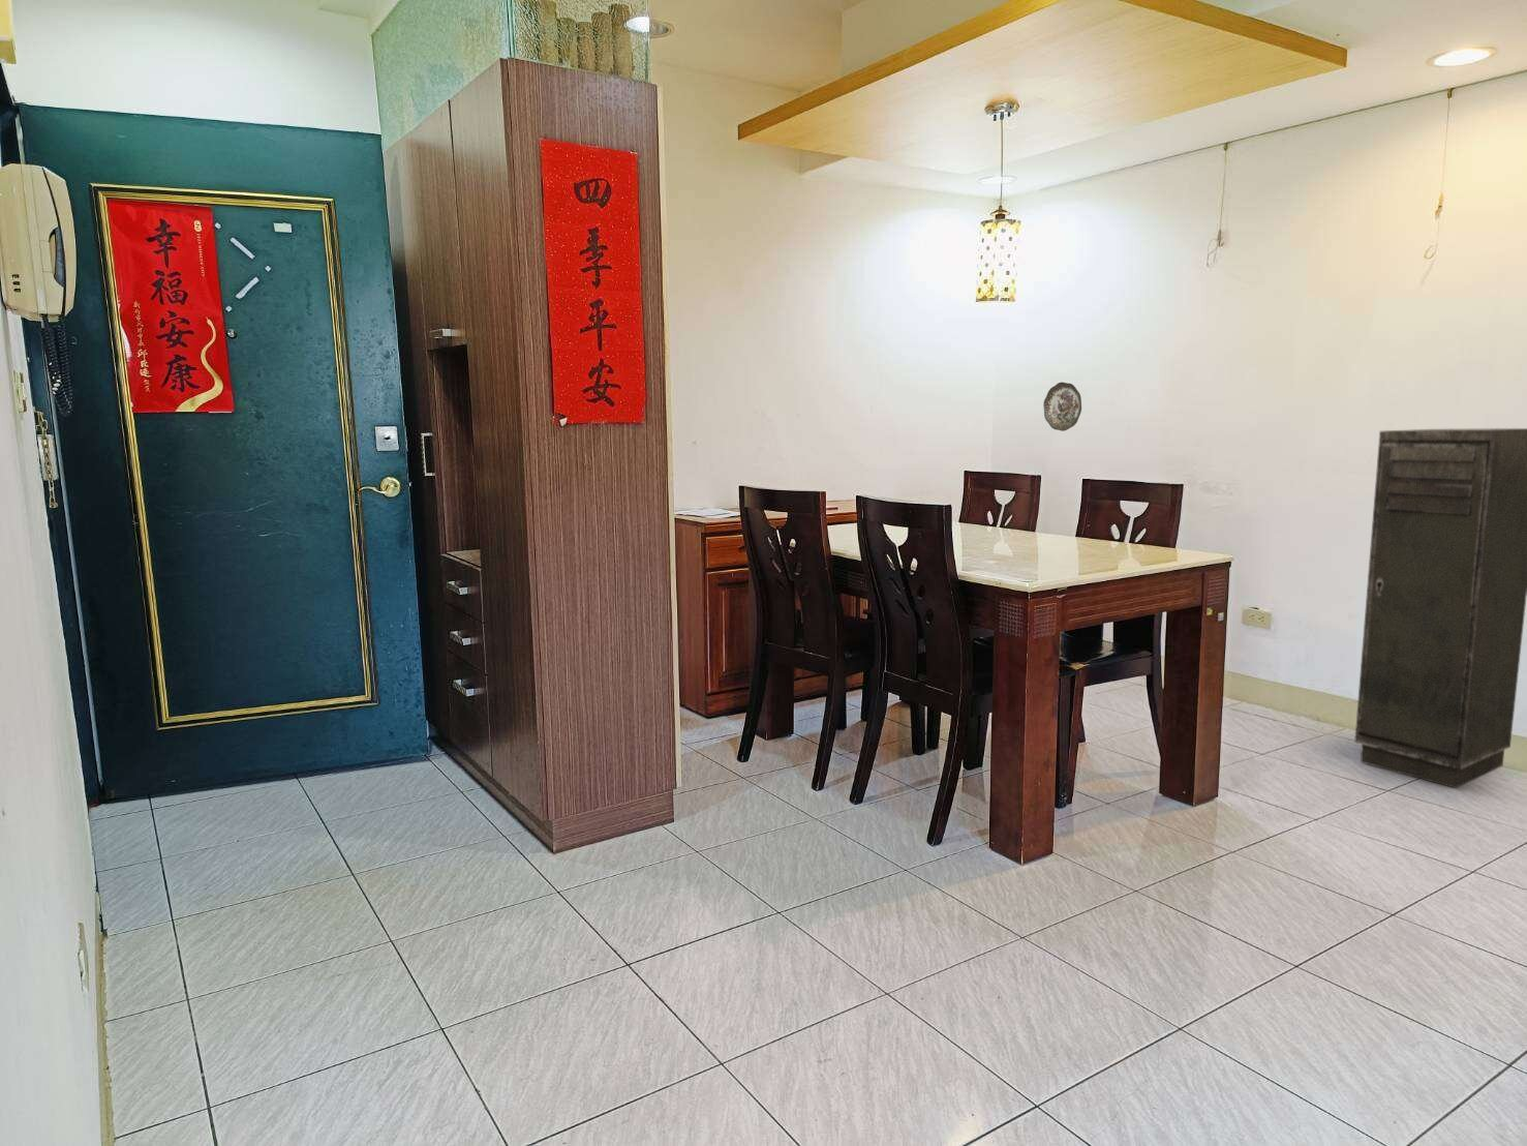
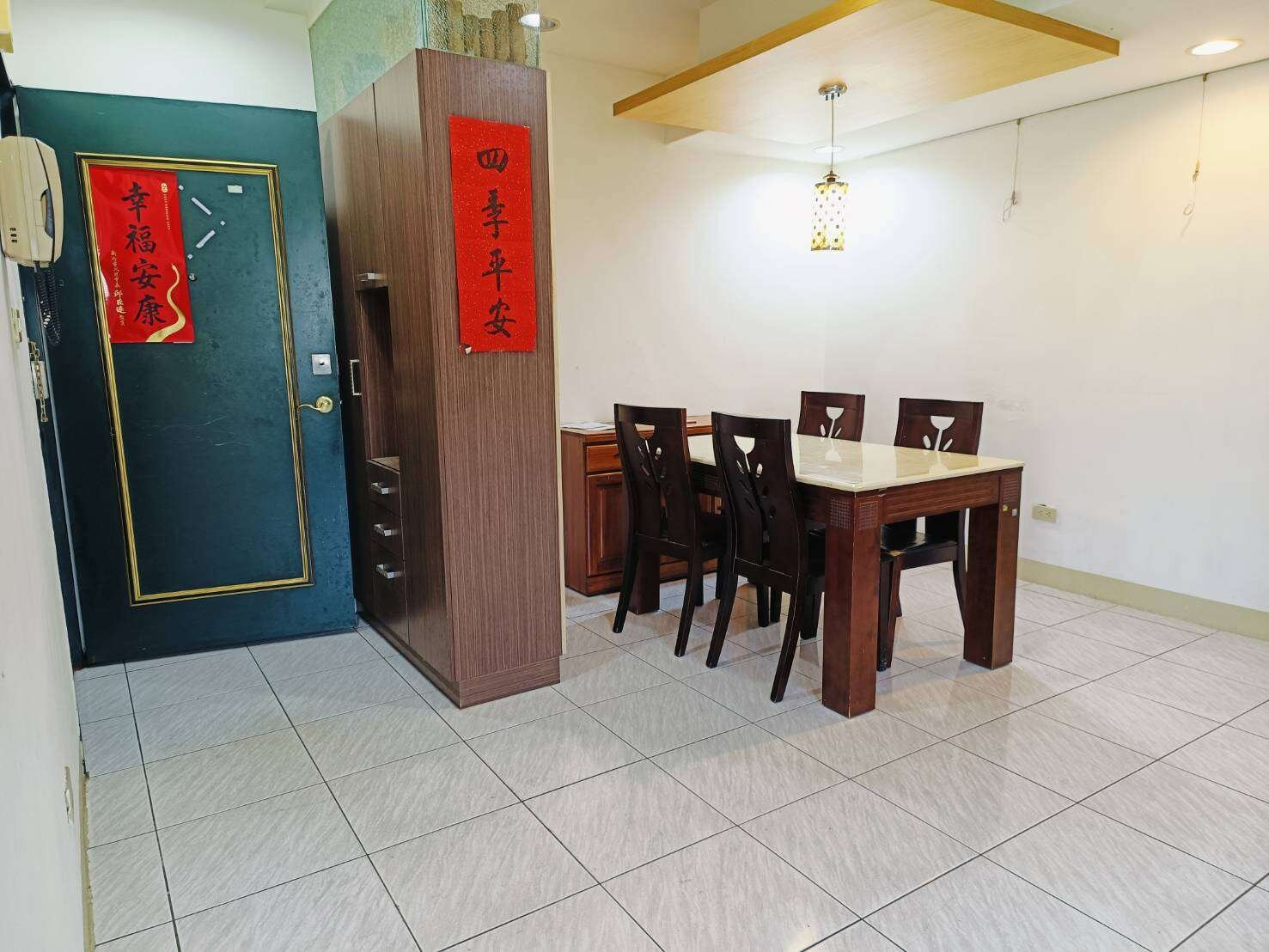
- storage cabinet (1443, 602)
- decorative plate (1063, 407)
